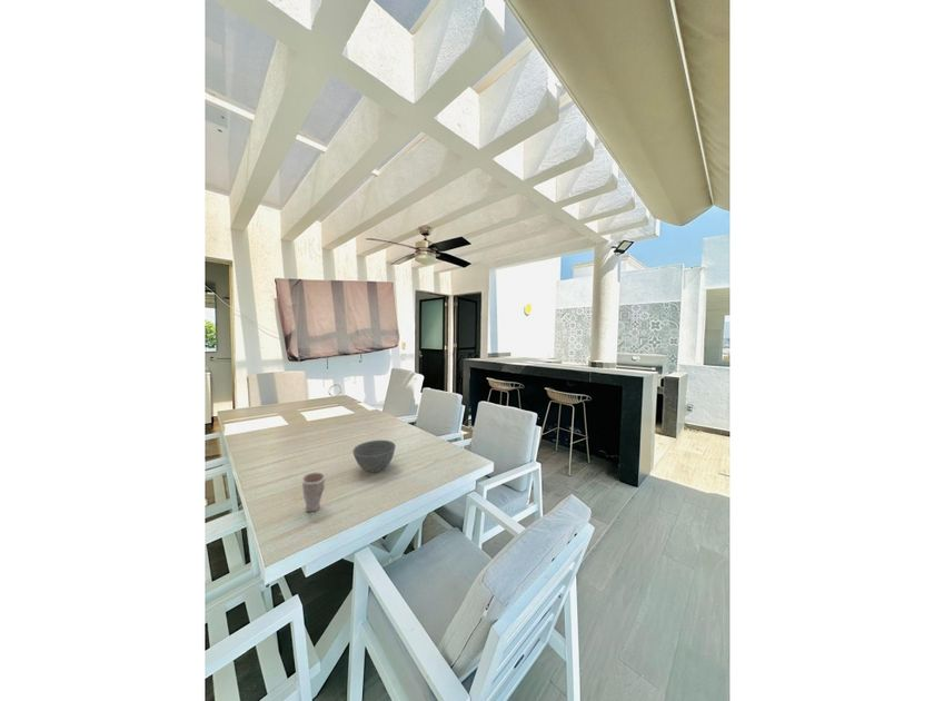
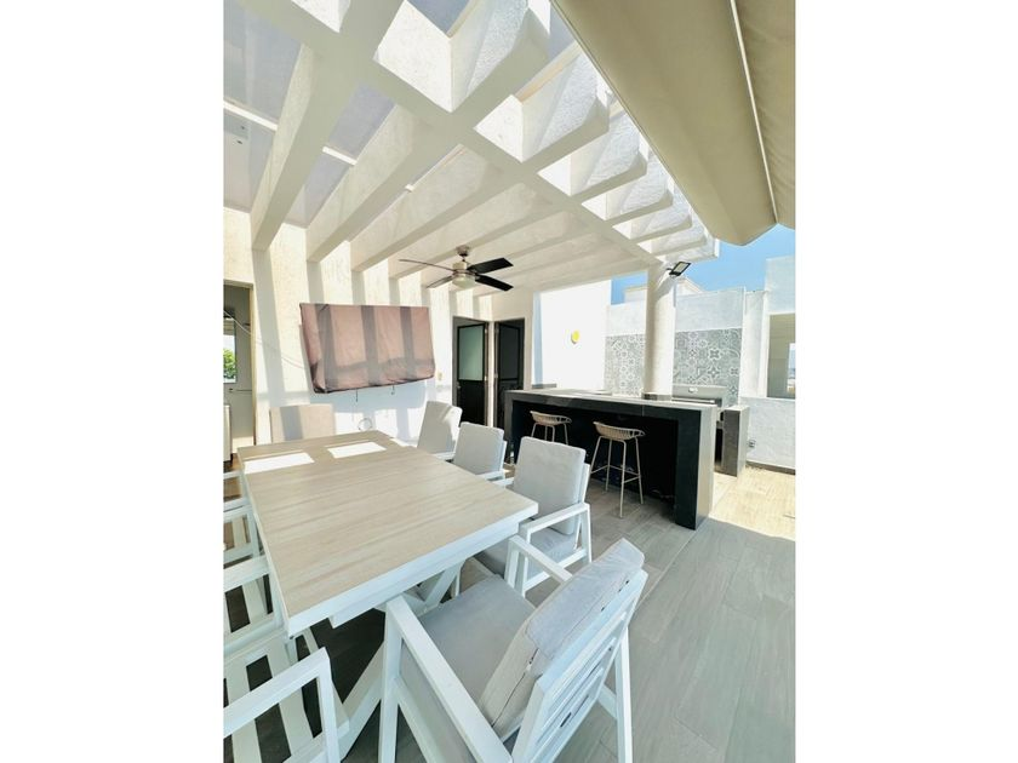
- bowl (375, 457)
- cup (314, 492)
